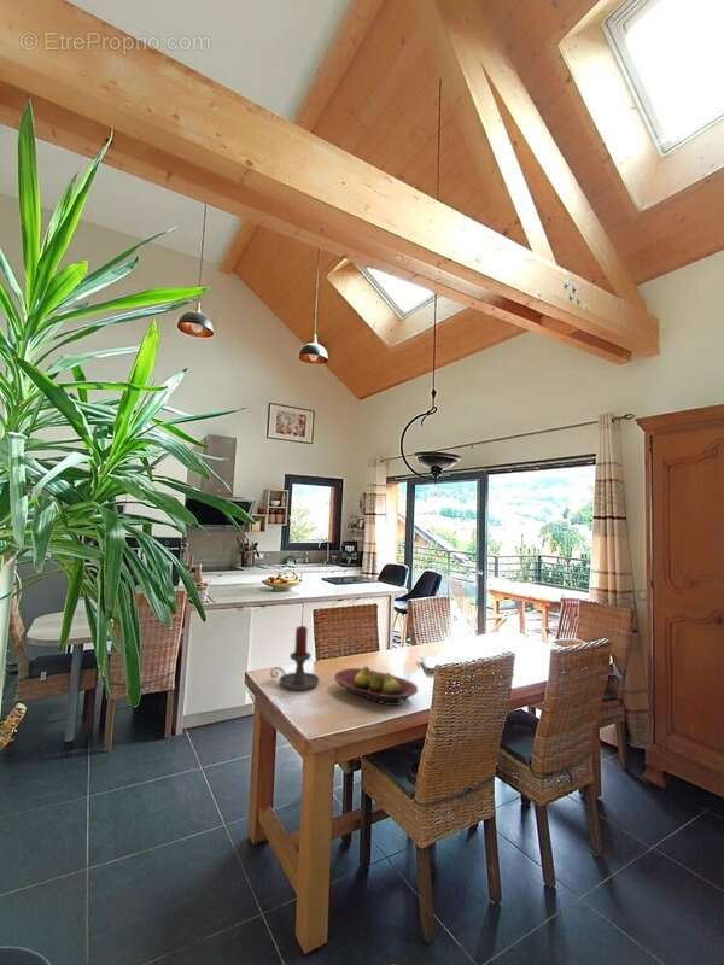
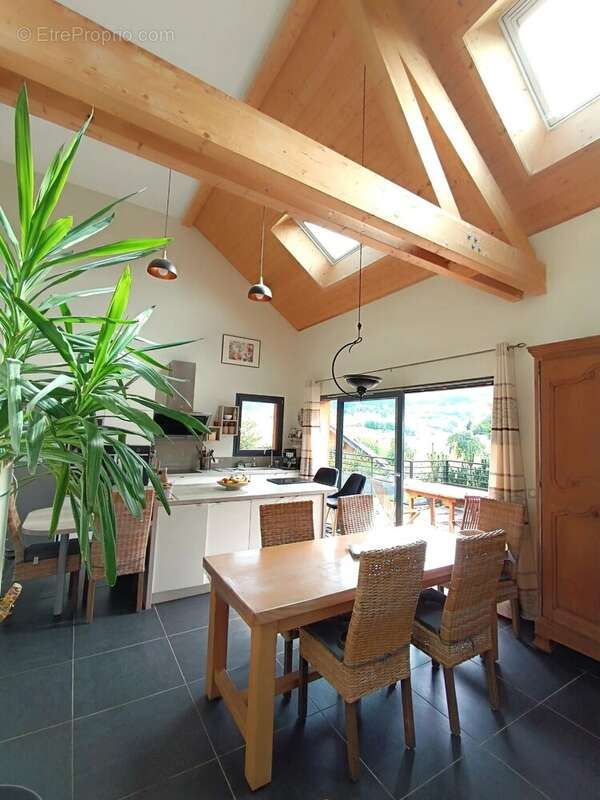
- candle holder (294, 654)
- fruit bowl (374, 683)
